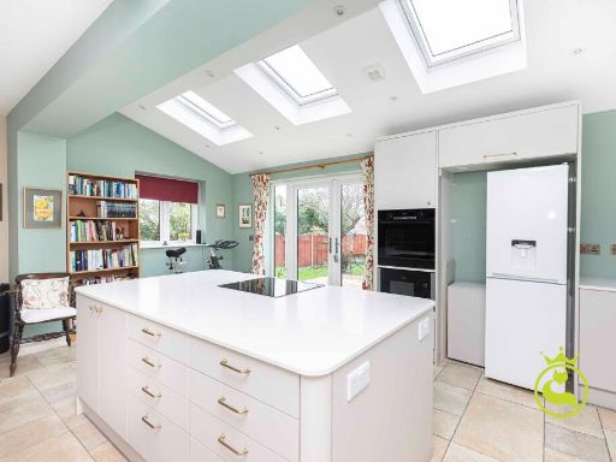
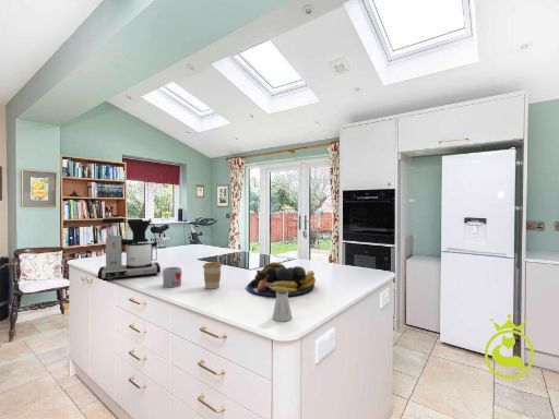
+ coffee cup (212, 274)
+ mug (174, 276)
+ saltshaker (282, 303)
+ coffee maker (130, 247)
+ fruit bowl (280, 274)
